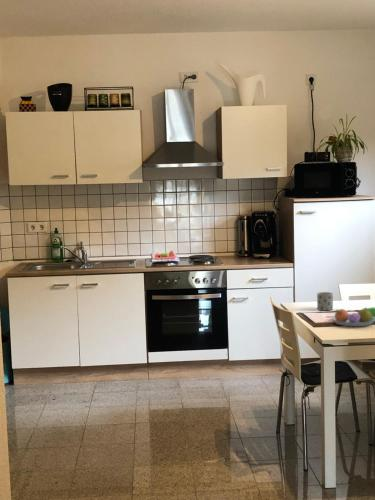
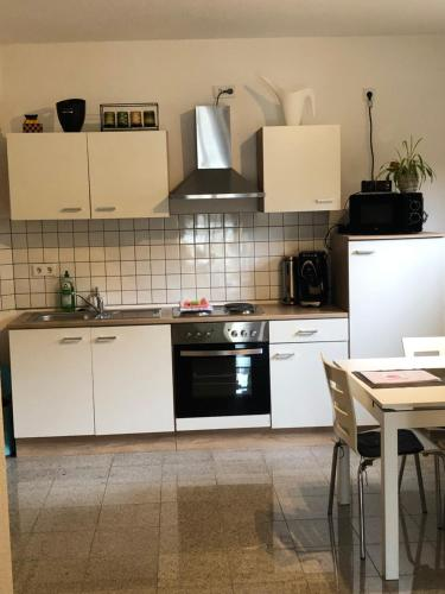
- mug (324, 300)
- fruit bowl (355, 313)
